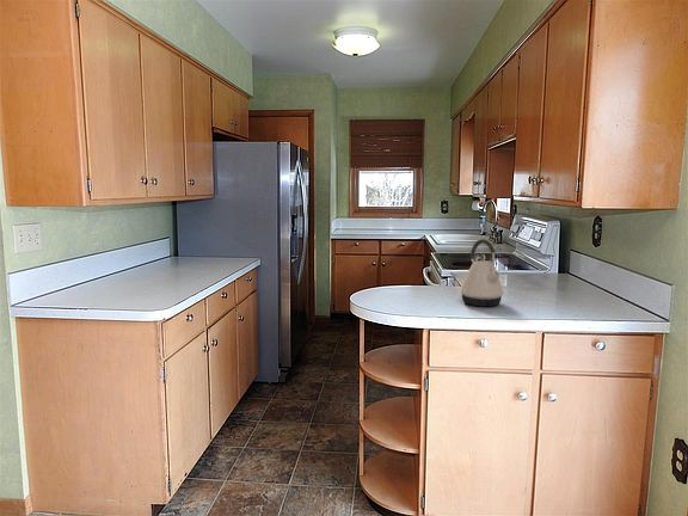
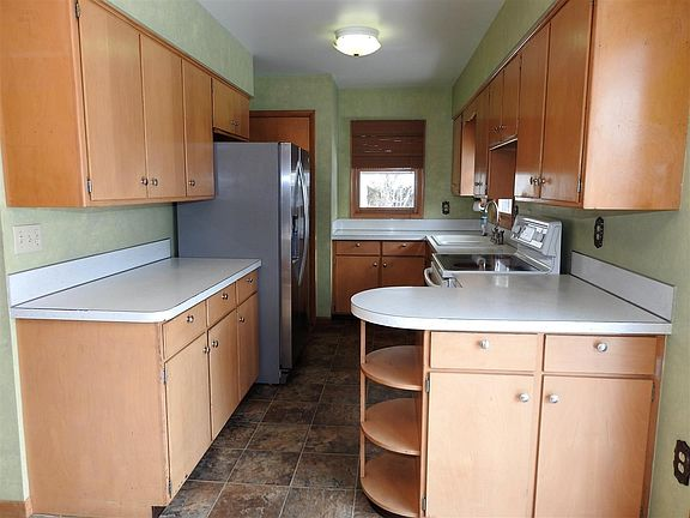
- kettle (483, 271)
